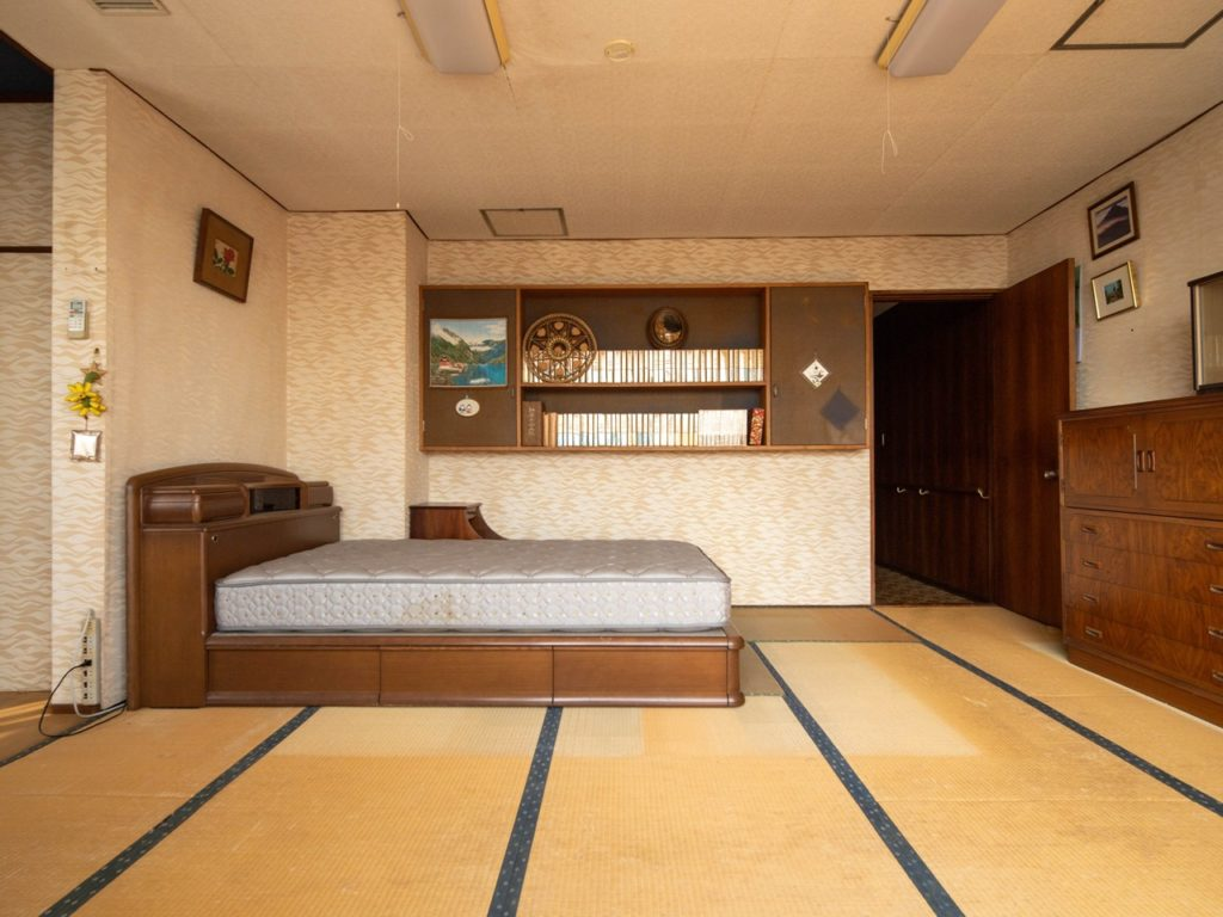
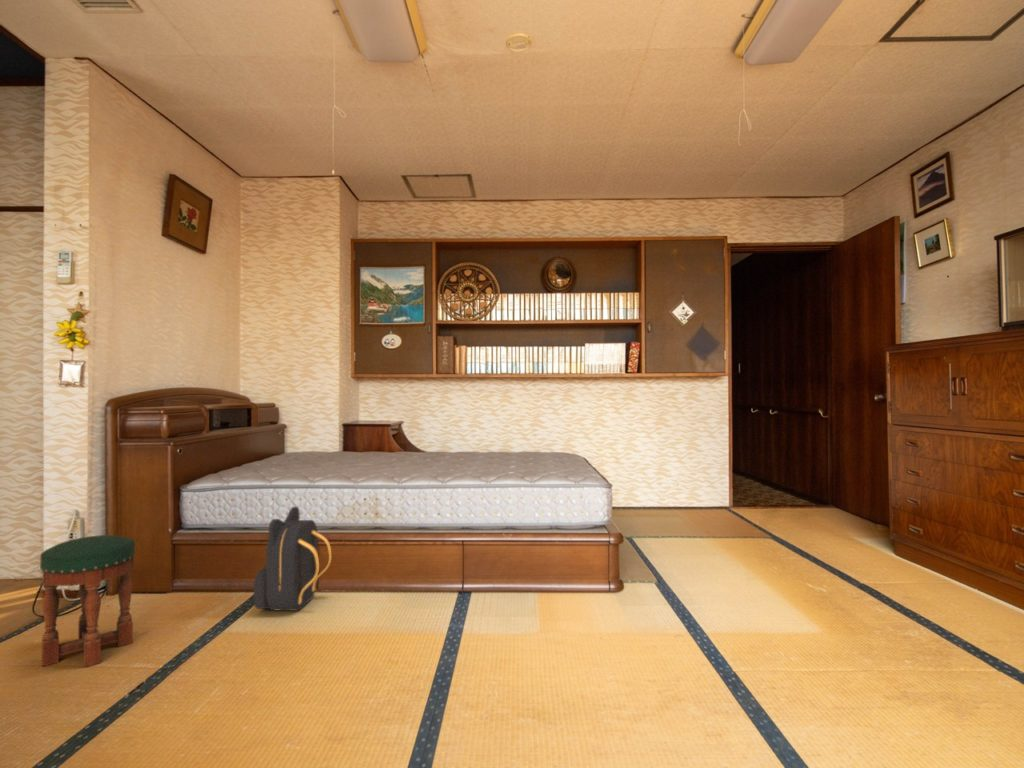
+ stool (89, 595)
+ backpack (295, 558)
